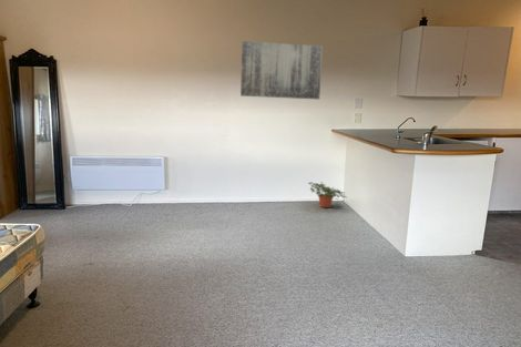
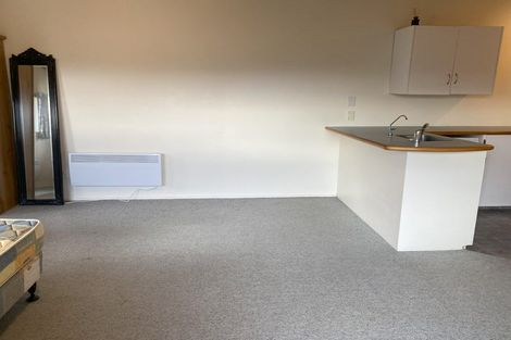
- potted plant (328, 195)
- wall art (280, 71)
